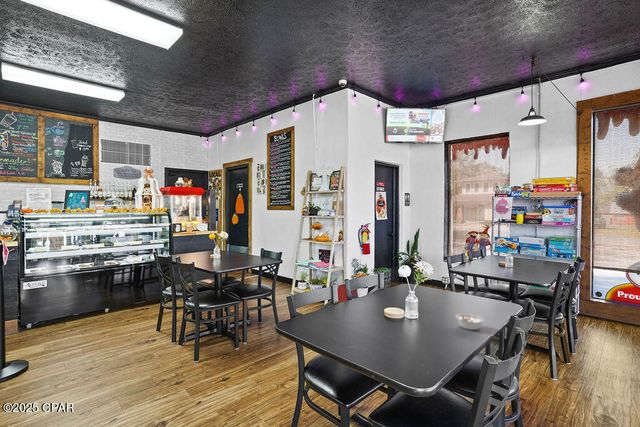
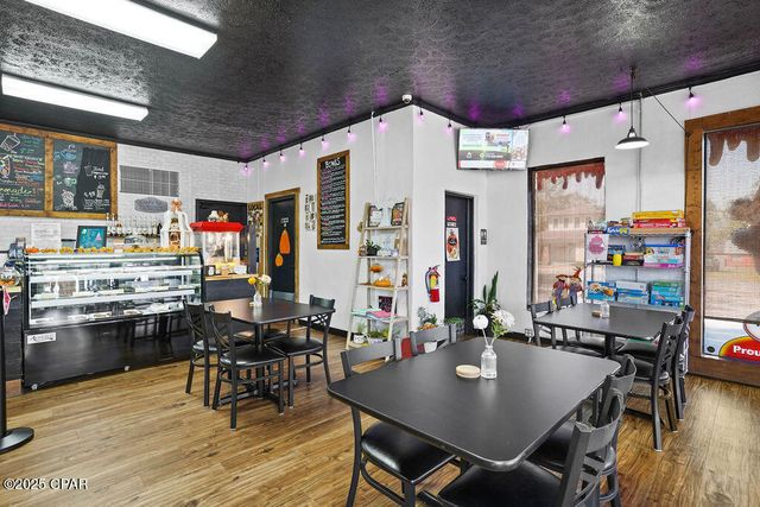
- legume (470, 321)
